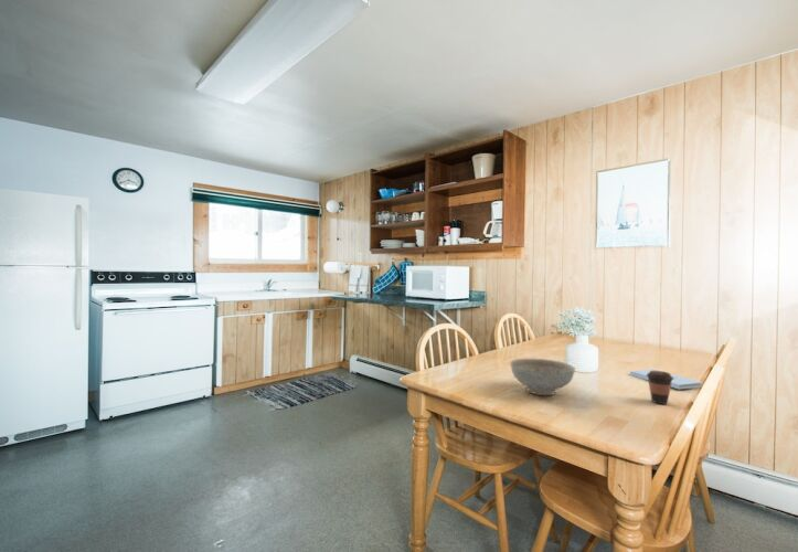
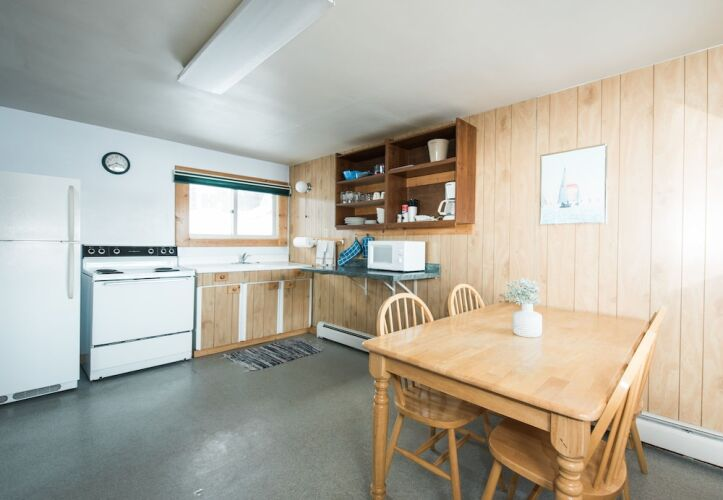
- notepad (670, 374)
- coffee cup (659, 386)
- decorative bowl (541, 378)
